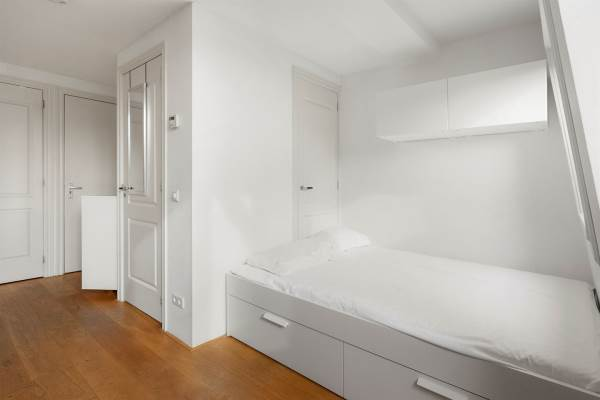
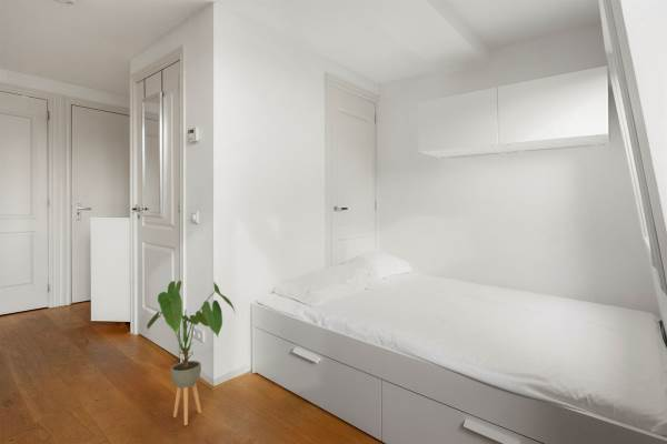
+ house plant (192, 351)
